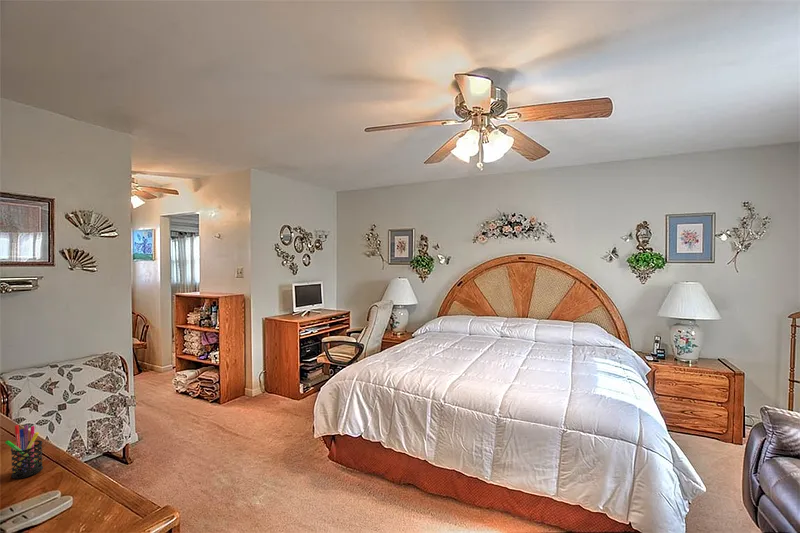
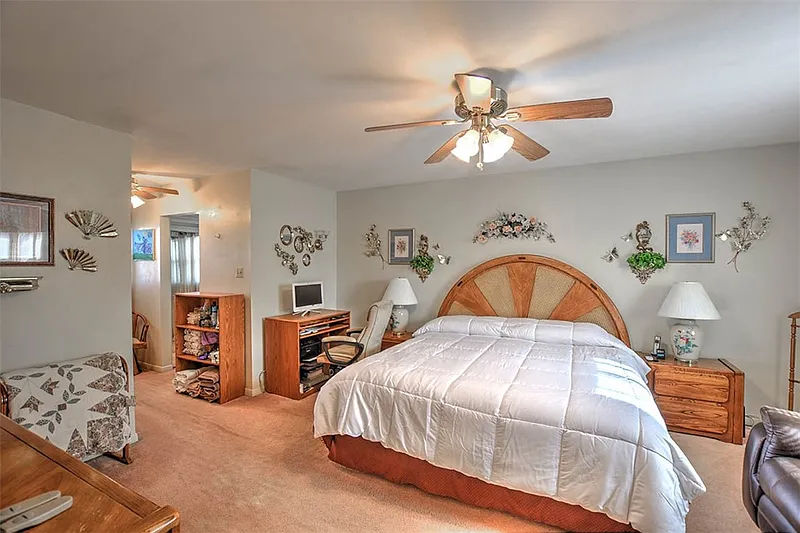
- pen holder (22, 450)
